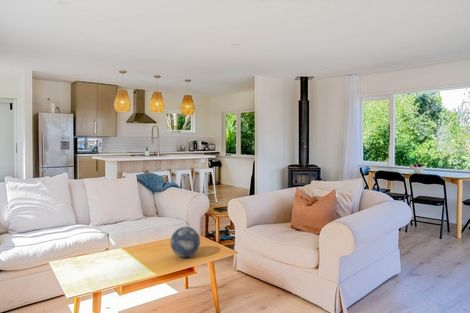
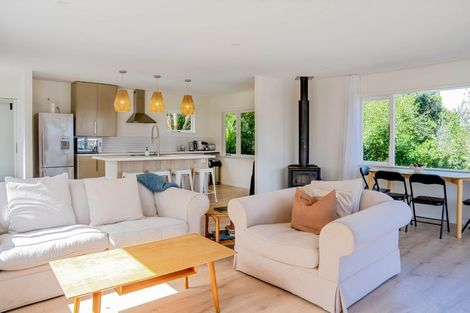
- decorative ball (185, 241)
